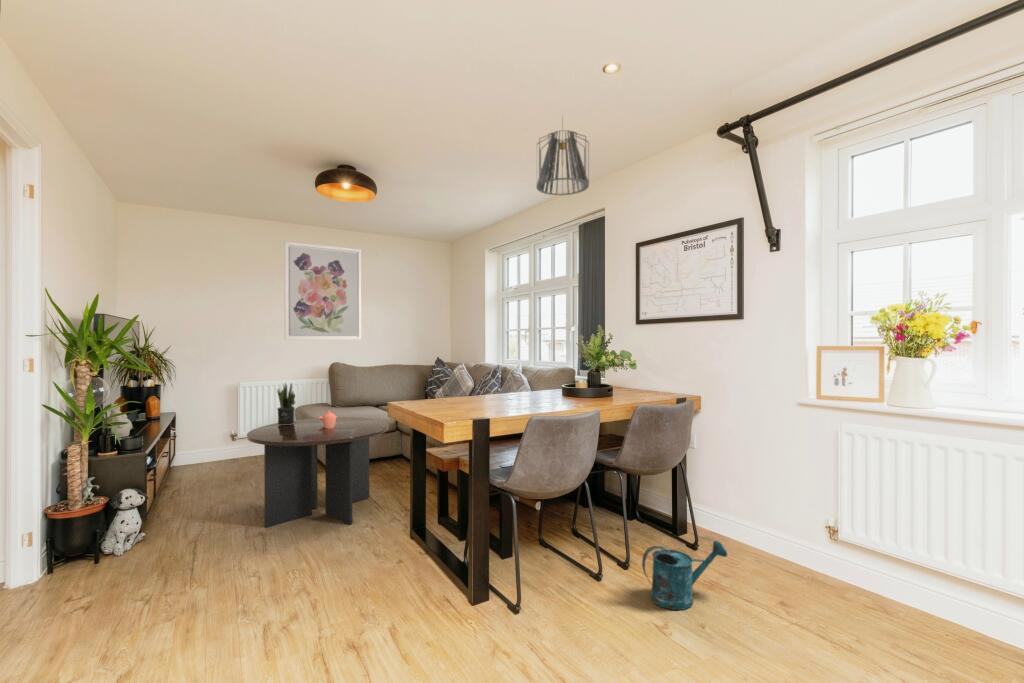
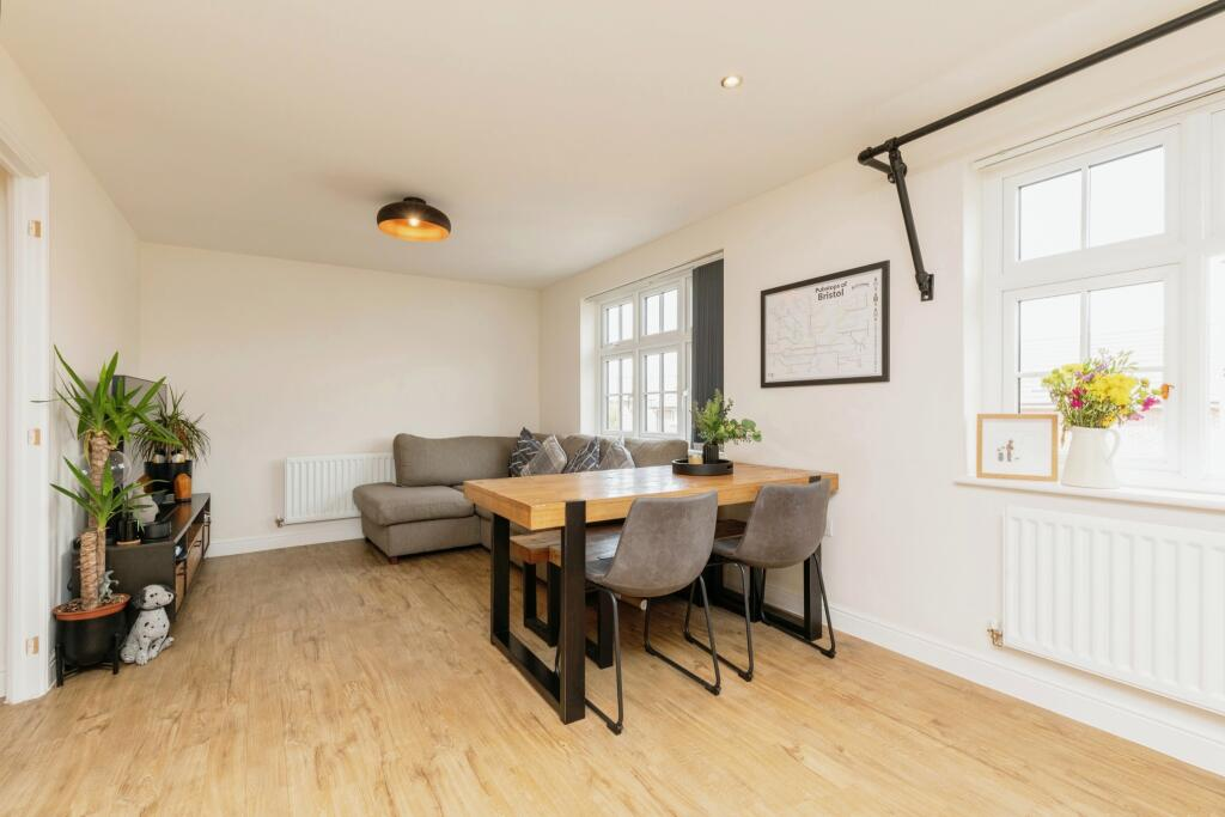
- pendant light (562, 151)
- decorative bowl (328, 417)
- watering can (684, 570)
- coffee table (316, 469)
- wall art (324, 292)
- potted plant (286, 403)
